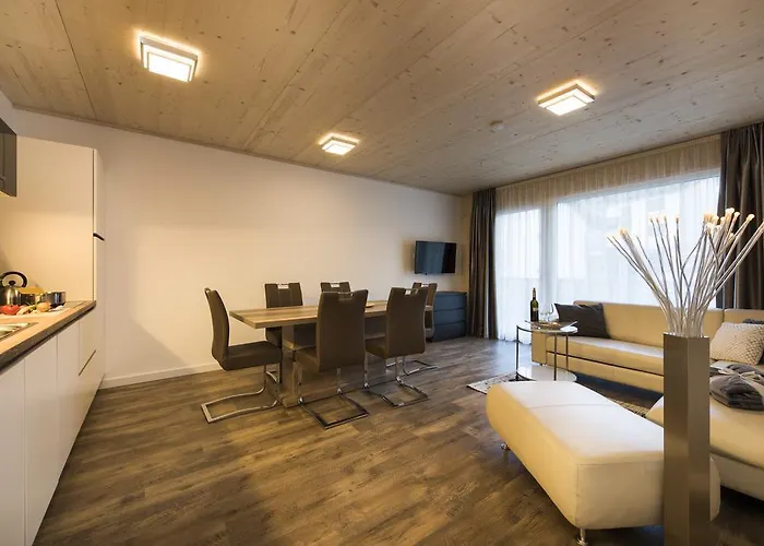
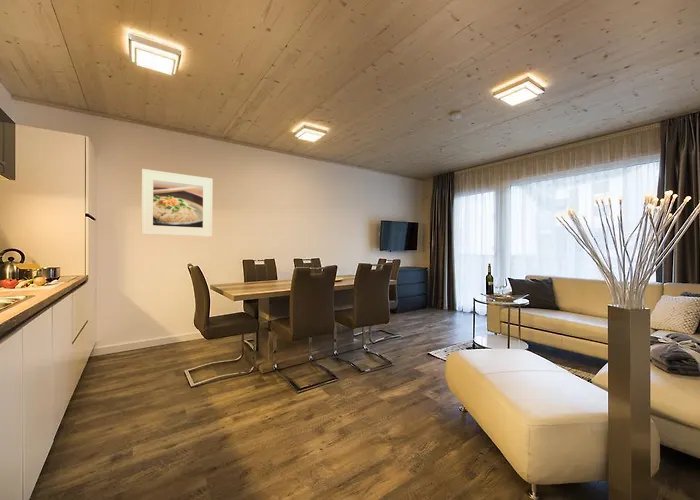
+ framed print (179, 204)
